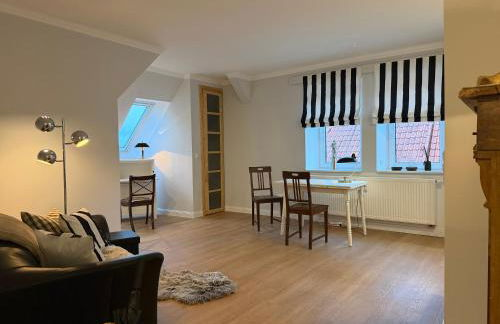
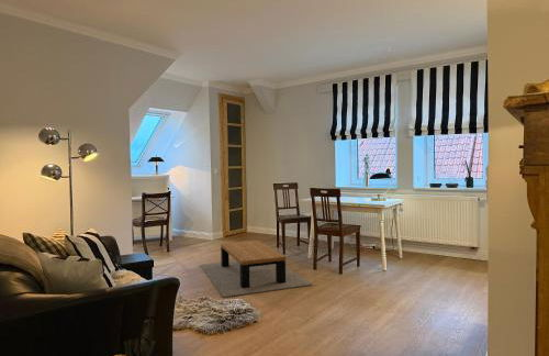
+ coffee table (250, 262)
